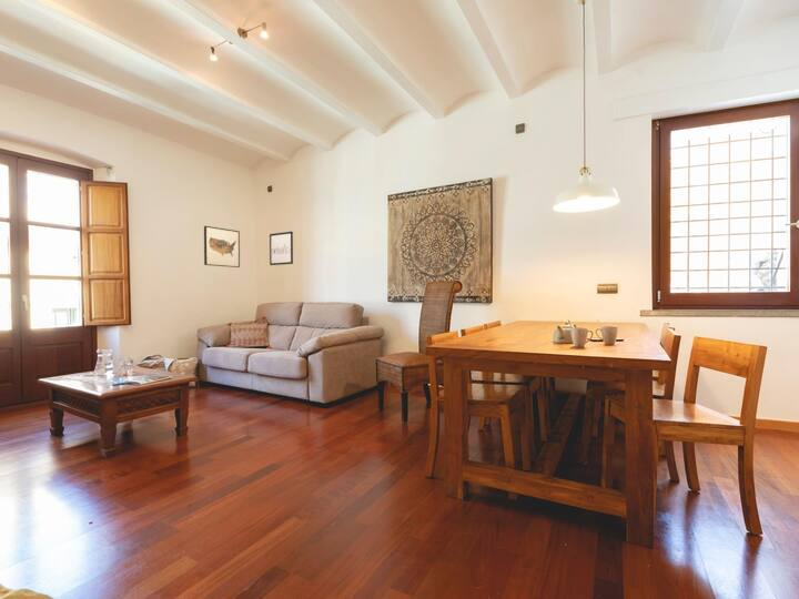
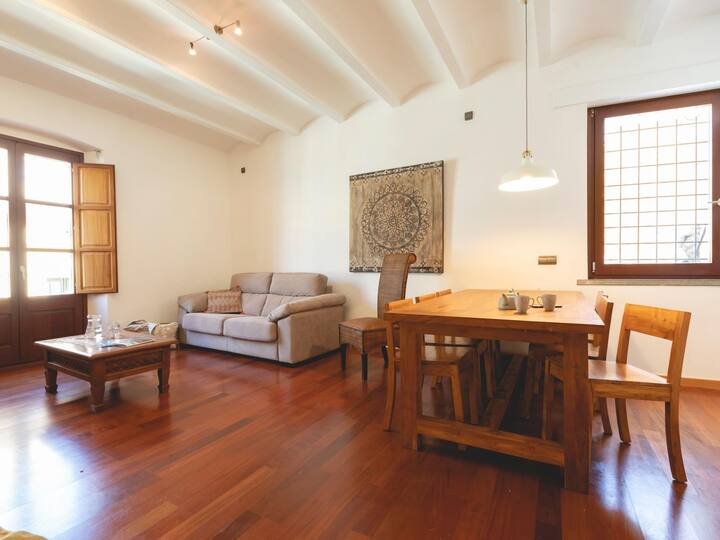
- wall art (281, 248)
- wall art (222, 247)
